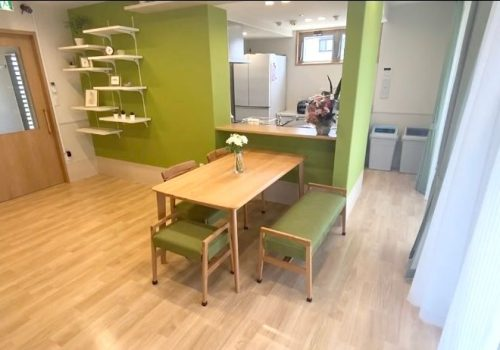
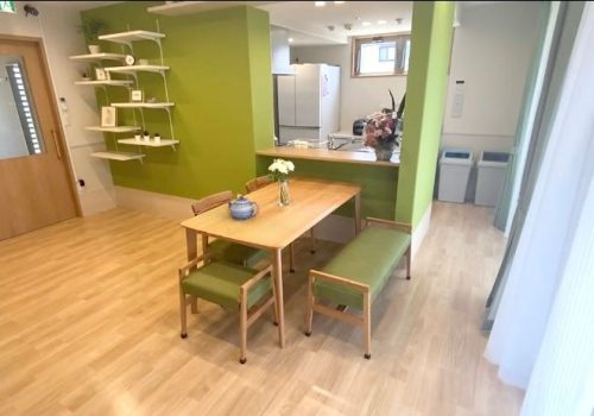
+ teapot (241, 207)
